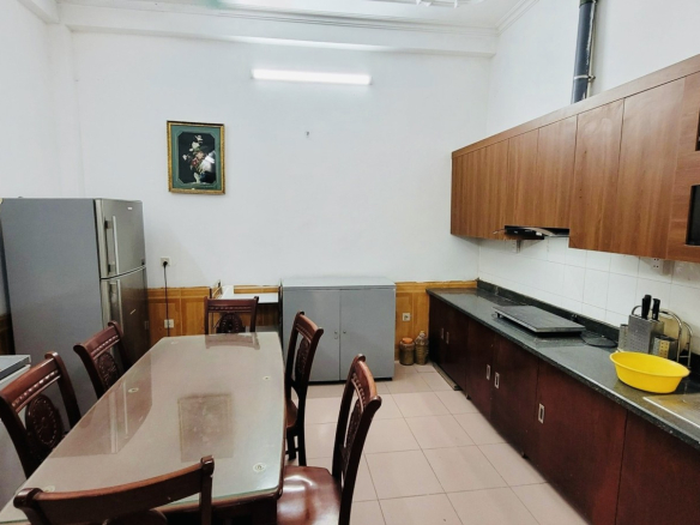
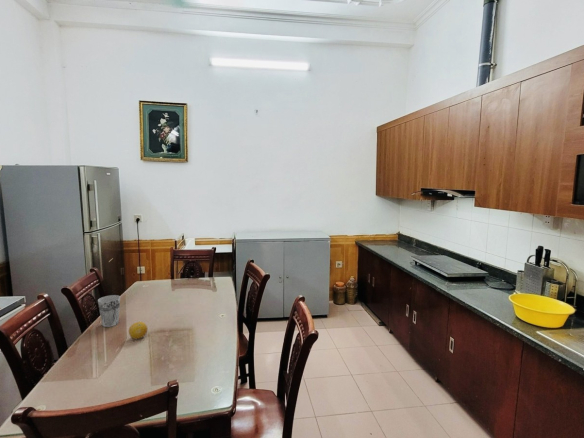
+ cup (109, 311)
+ fruit (138, 330)
